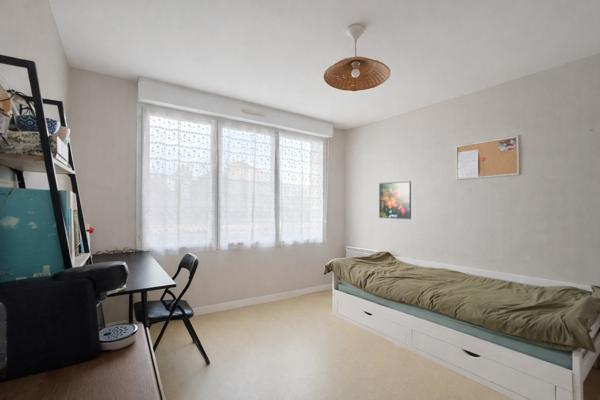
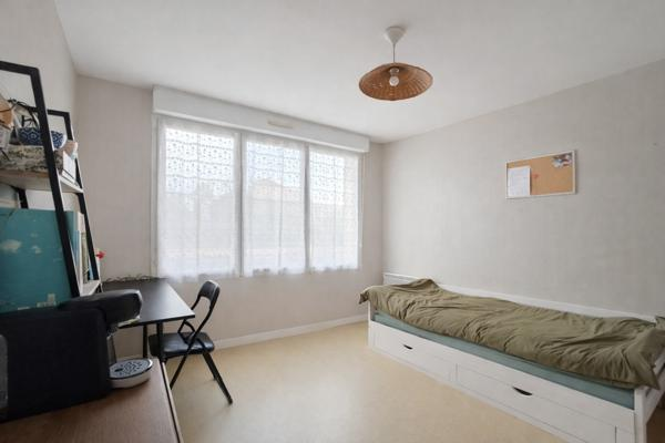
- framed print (394, 200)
